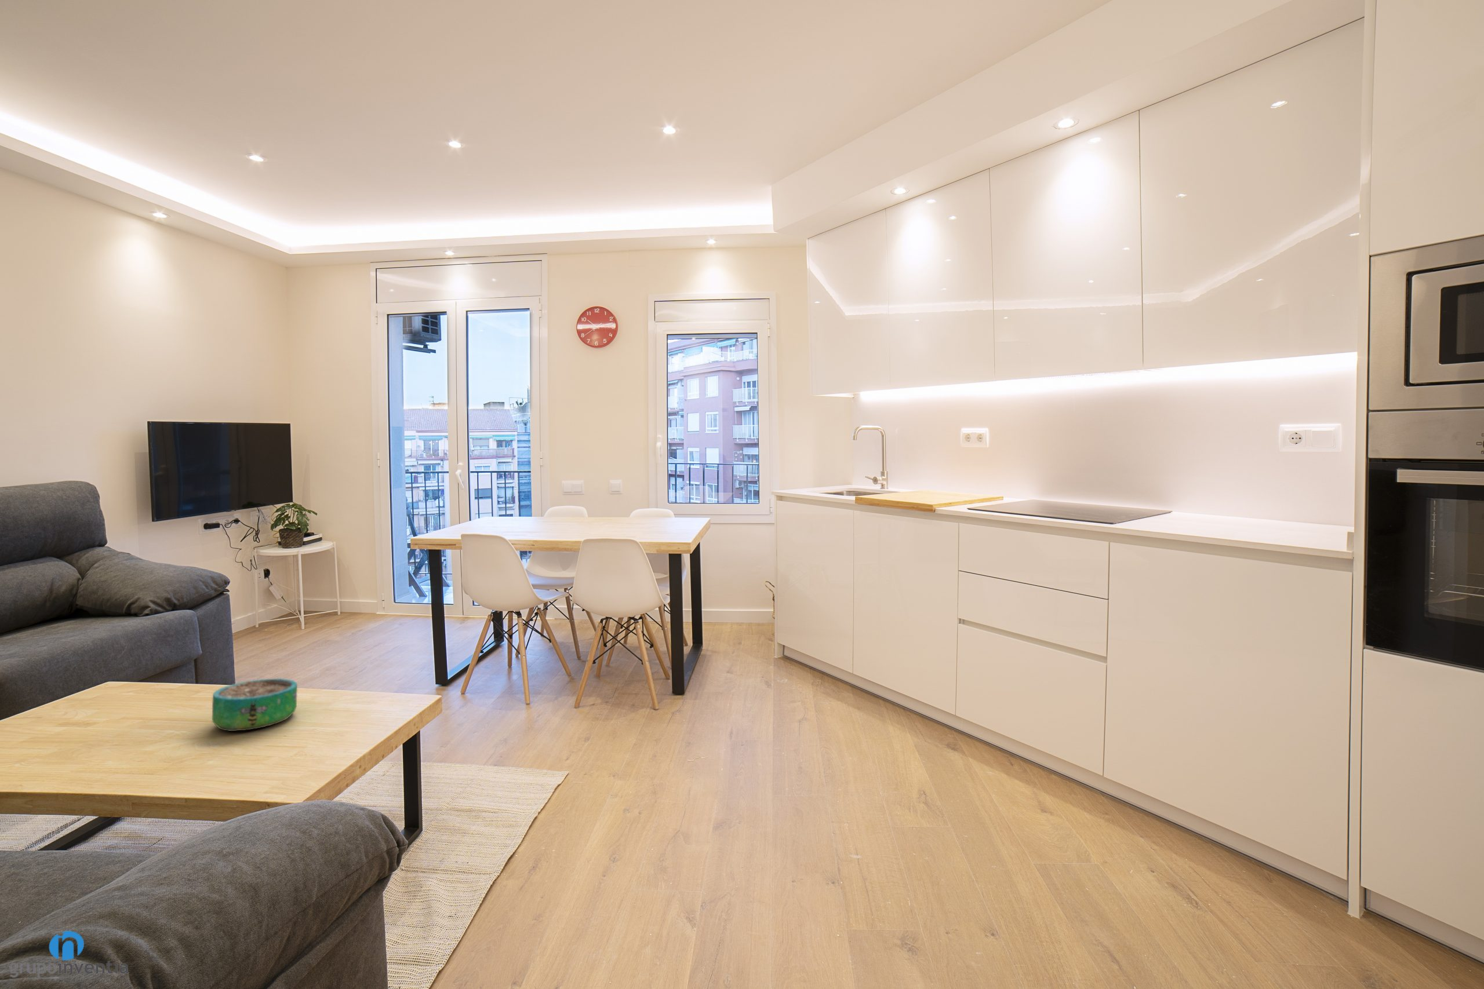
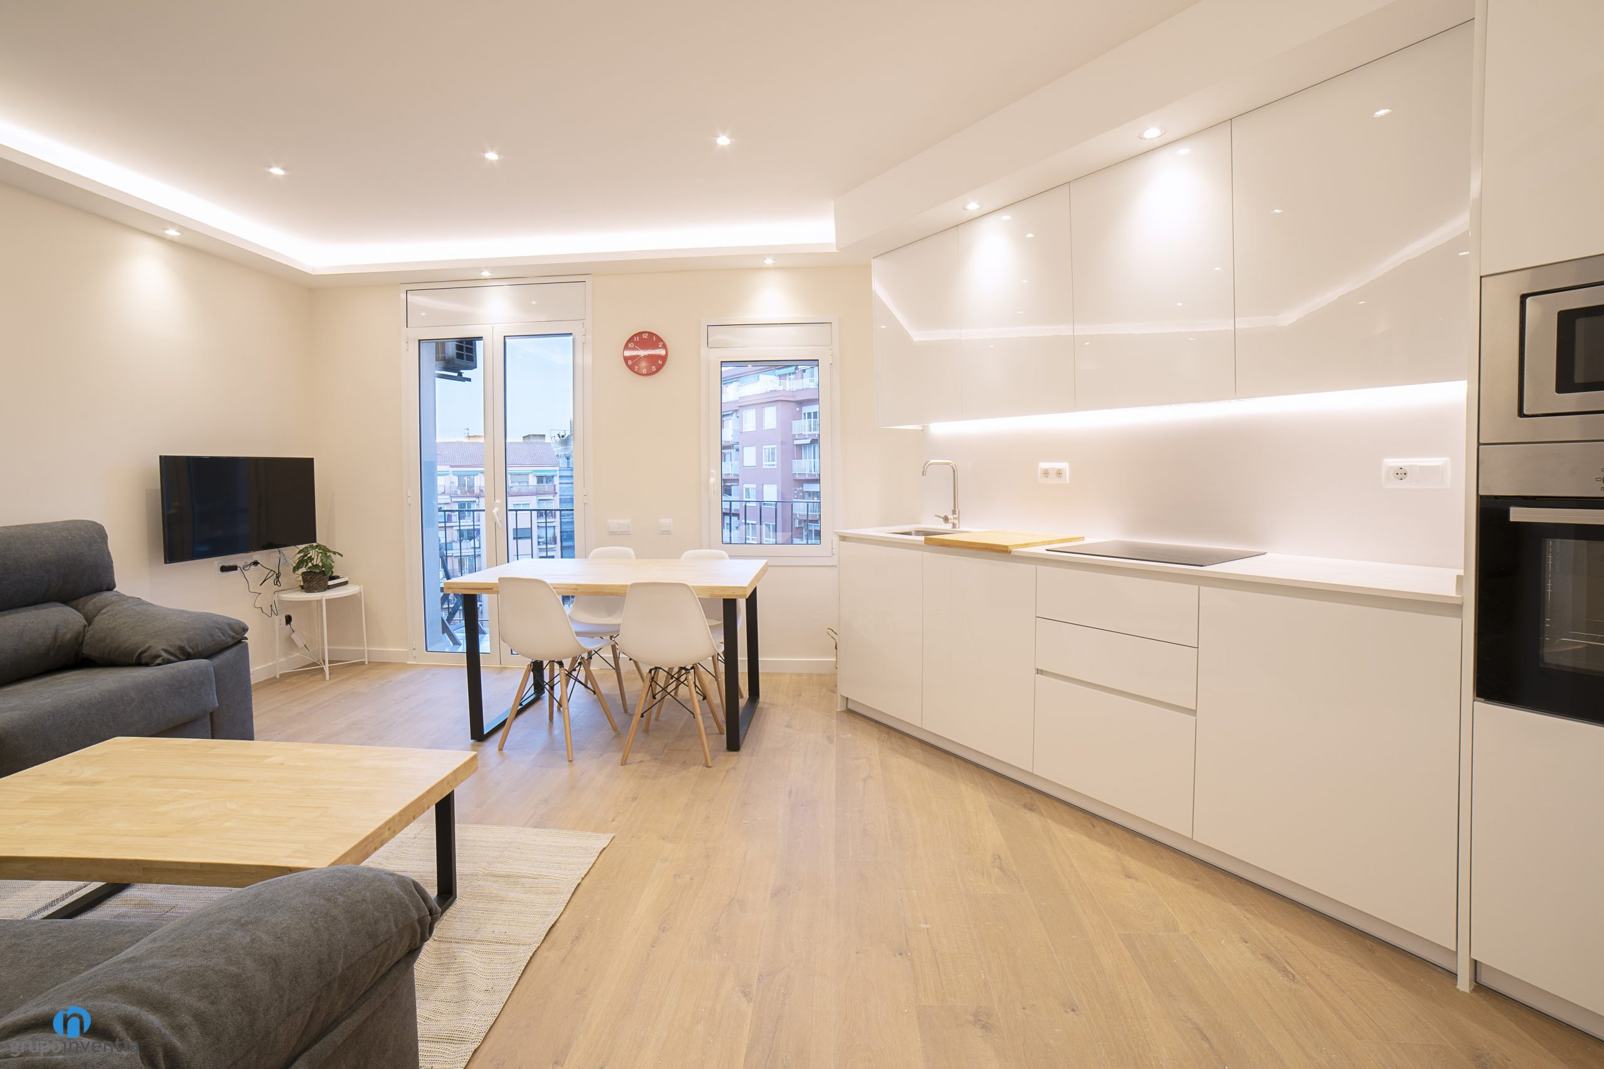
- decorative bowl (256, 703)
